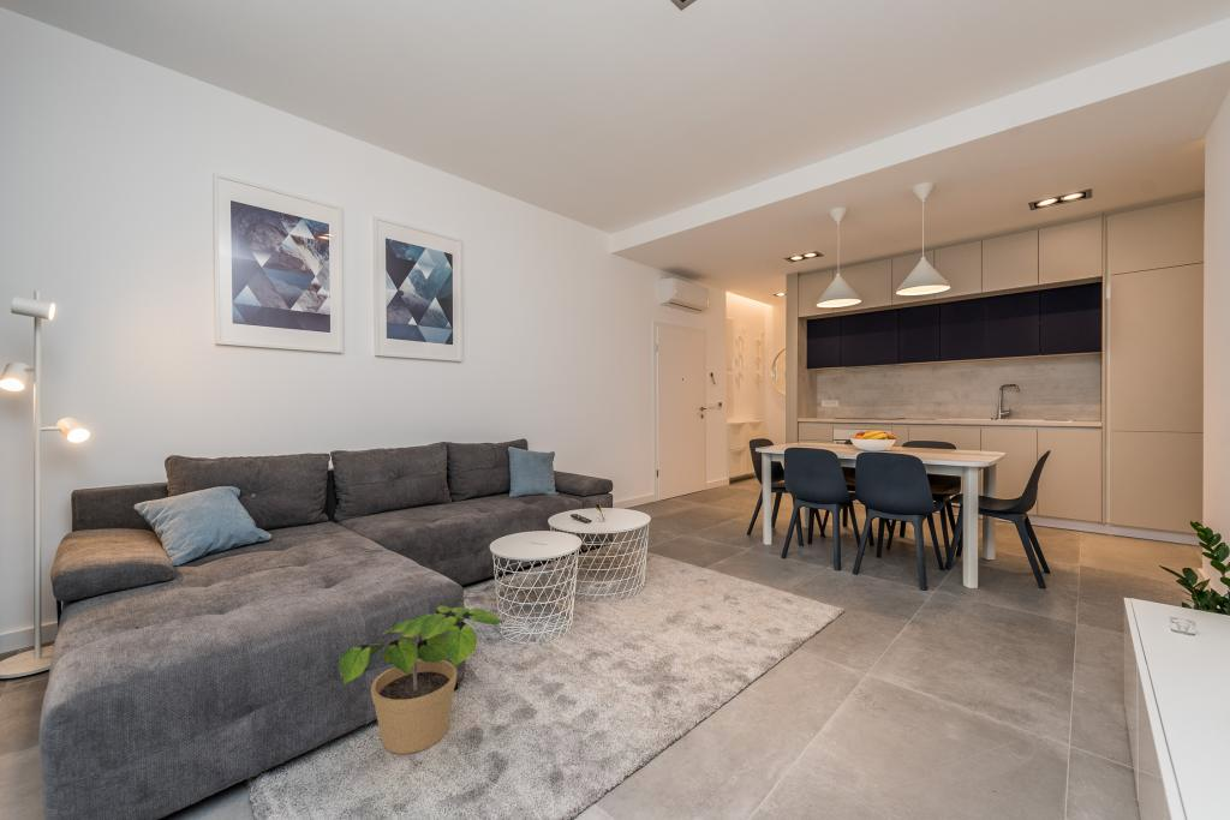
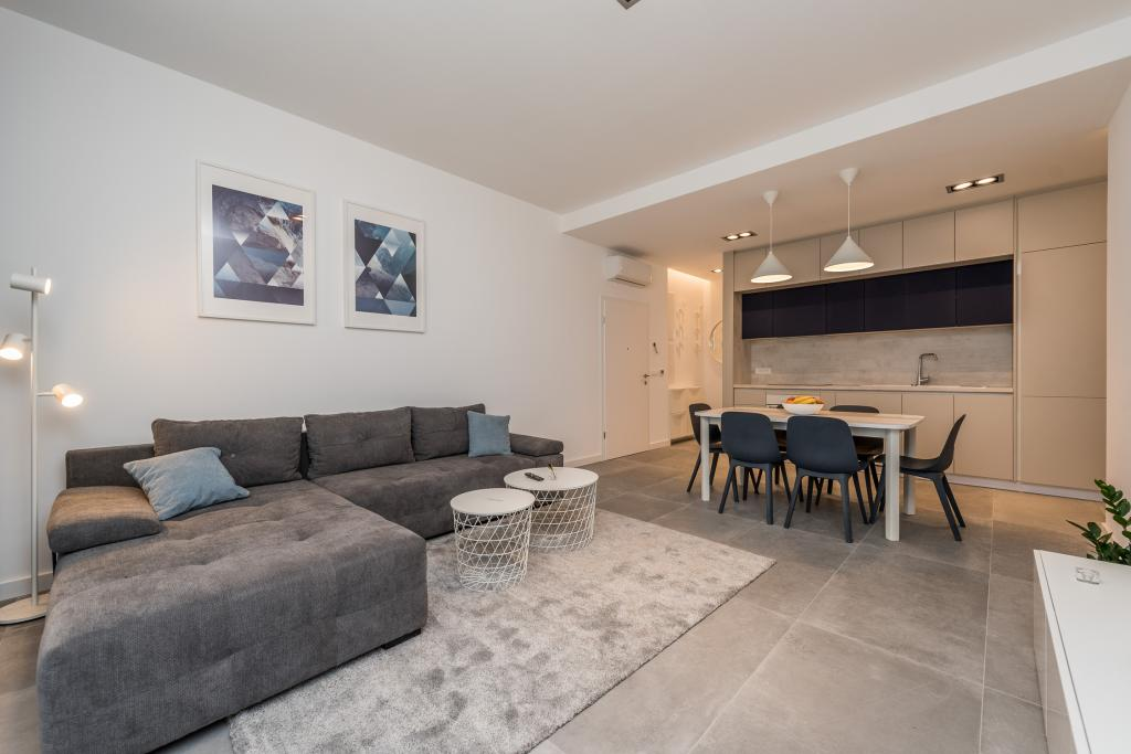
- potted plant (420, 682)
